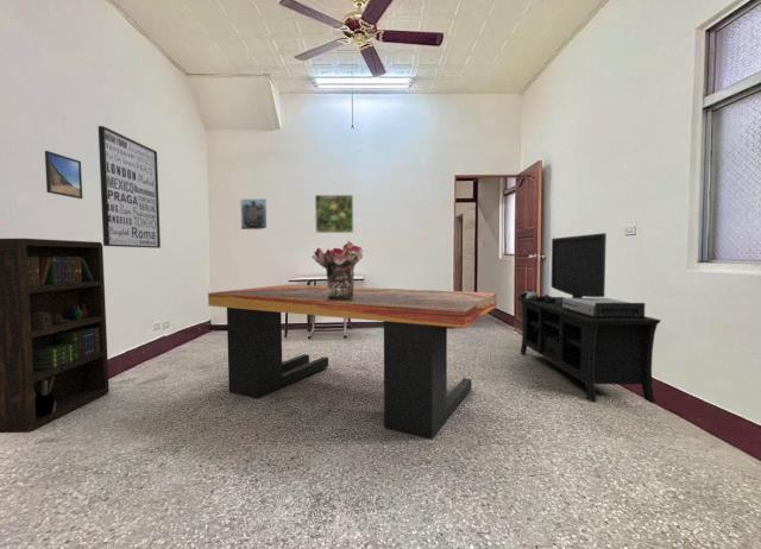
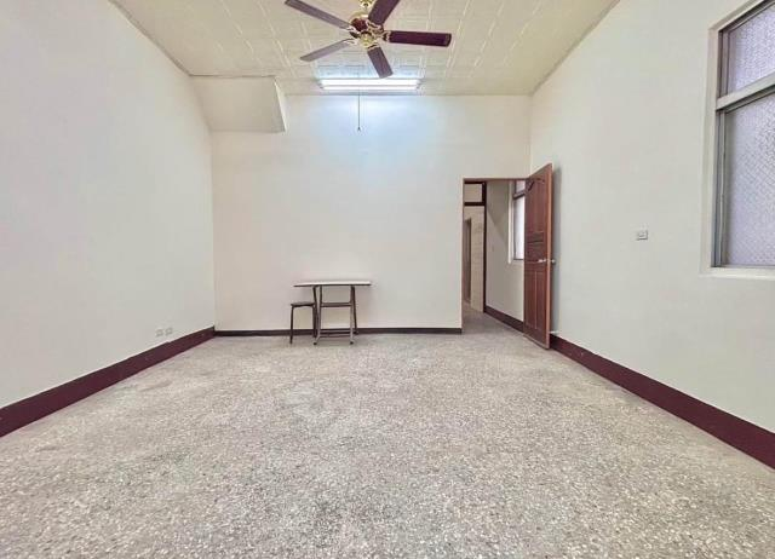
- media console (572, 304)
- wall sculpture (253, 214)
- dining table (350, 317)
- bouquet (338, 269)
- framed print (64, 176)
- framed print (334, 214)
- bookcase (56, 326)
- wall art (132, 194)
